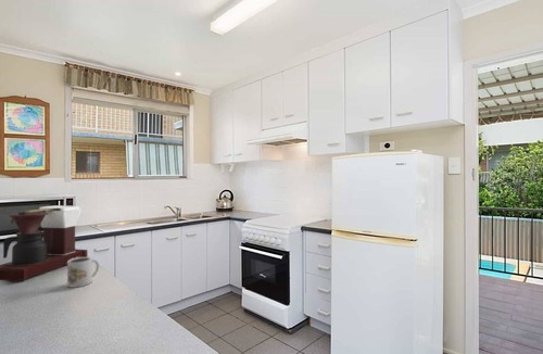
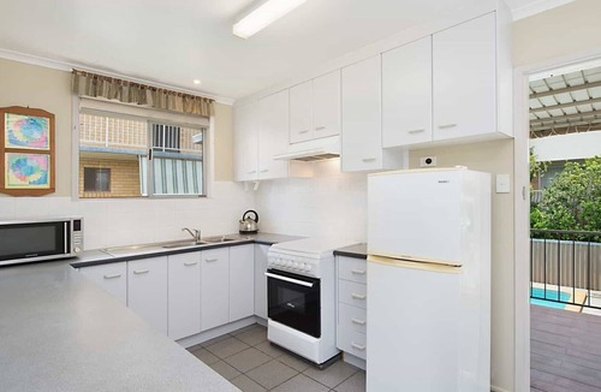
- mug (84, 270)
- coffee maker (41, 238)
